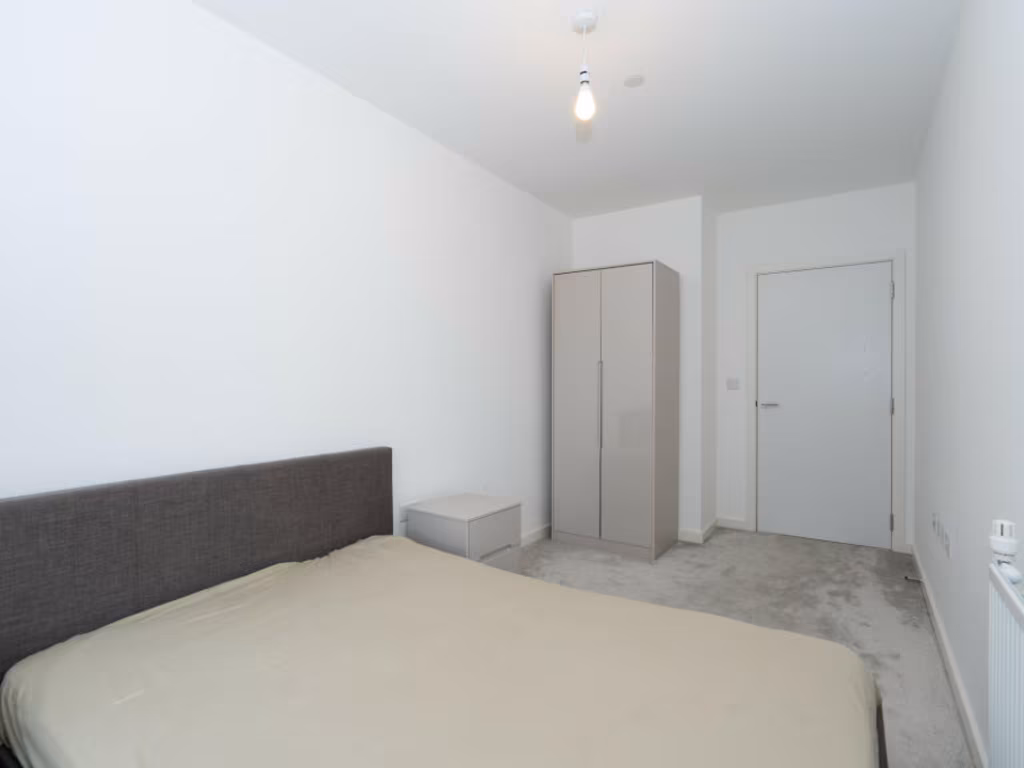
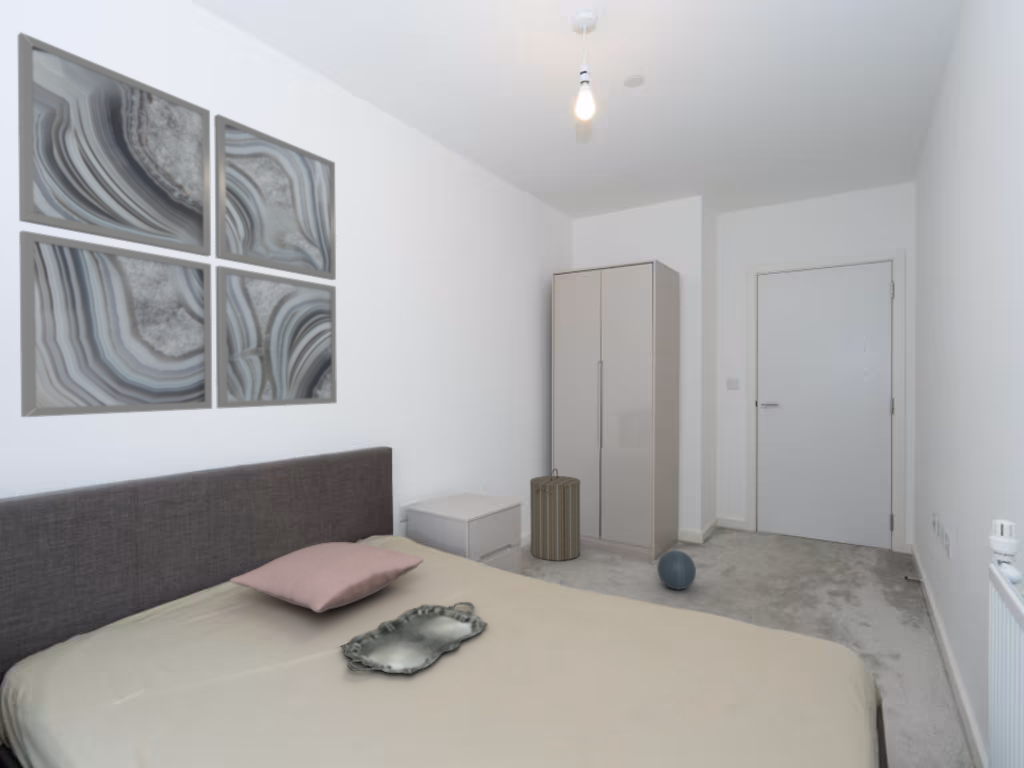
+ pillow (330, 571)
+ laundry hamper (555, 510)
+ ball (676, 569)
+ wall art (210, 264)
+ serving tray (417, 635)
